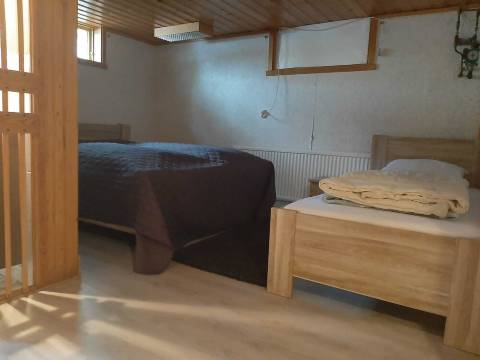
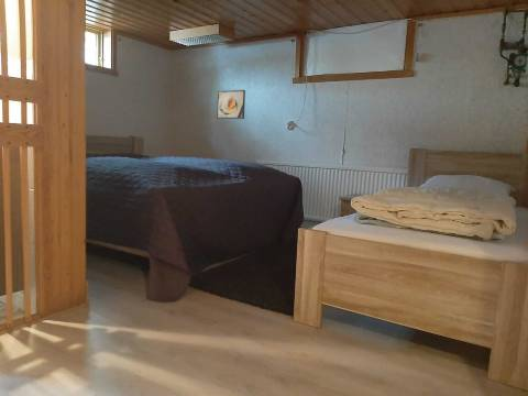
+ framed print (230, 105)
